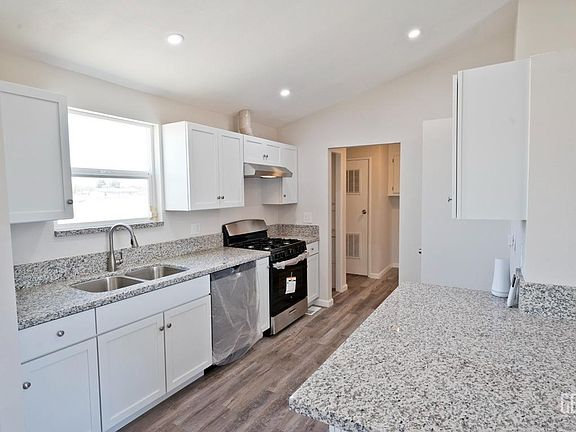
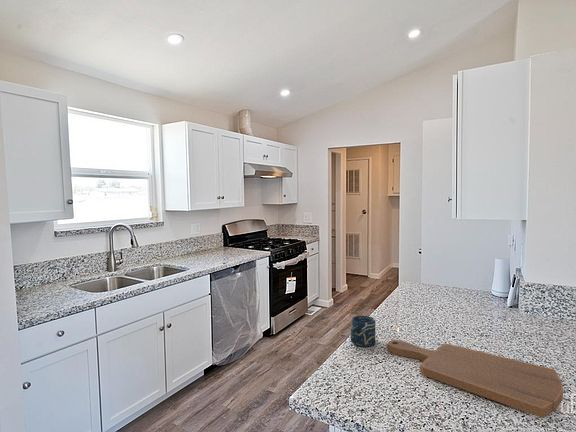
+ cup (361, 331)
+ cutting board (476, 370)
